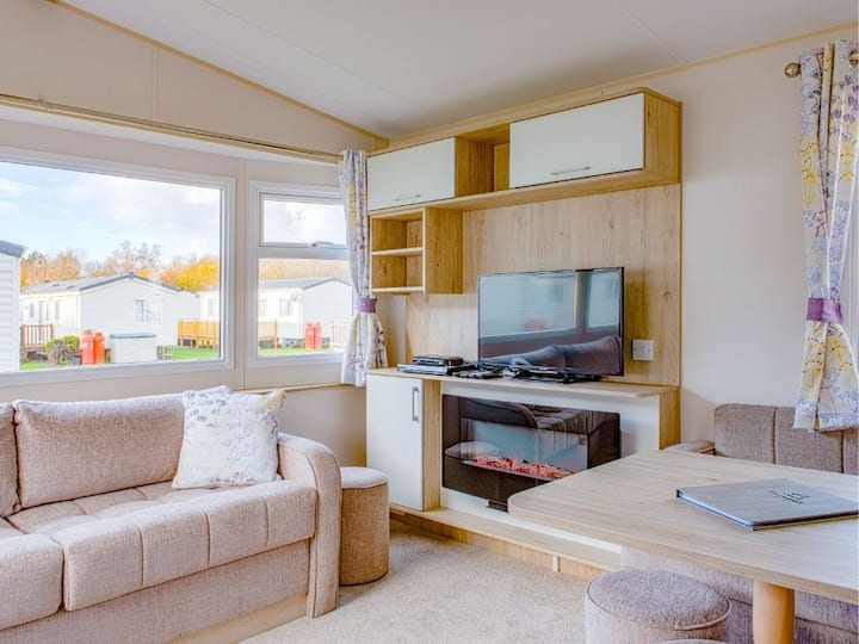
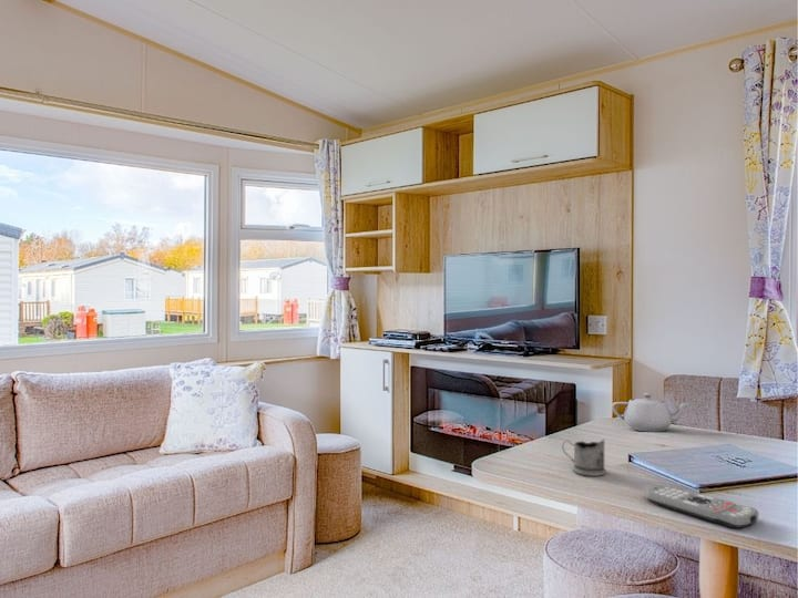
+ tea glass holder (583, 453)
+ teapot (649, 411)
+ remote control (697, 505)
